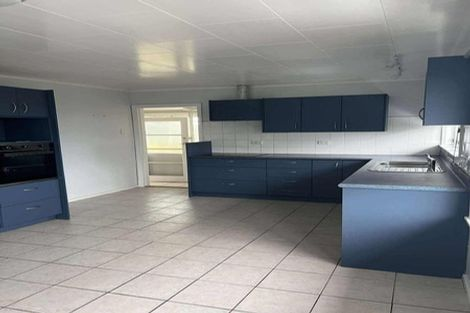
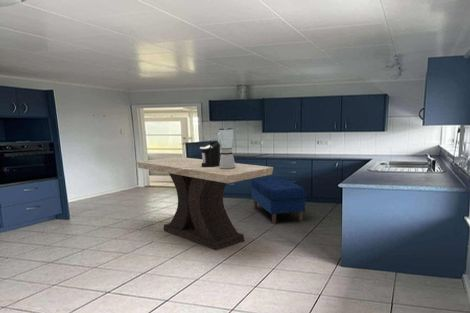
+ table (199, 200)
+ blender (225, 148)
+ bench (276, 198)
+ coffee maker (209, 153)
